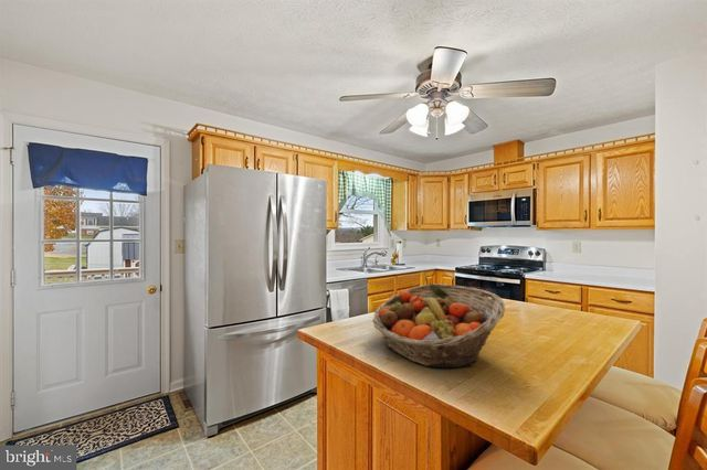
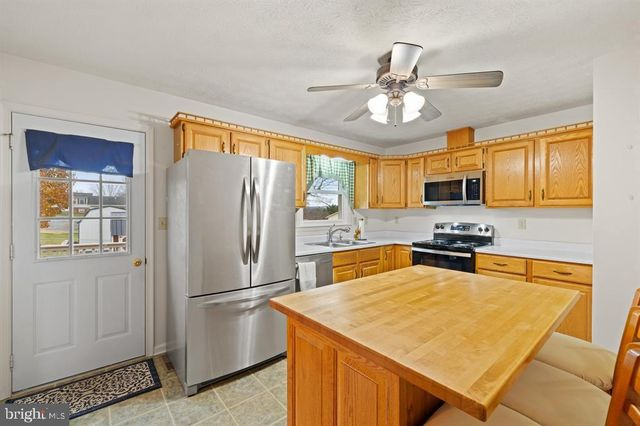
- fruit basket (433, 319)
